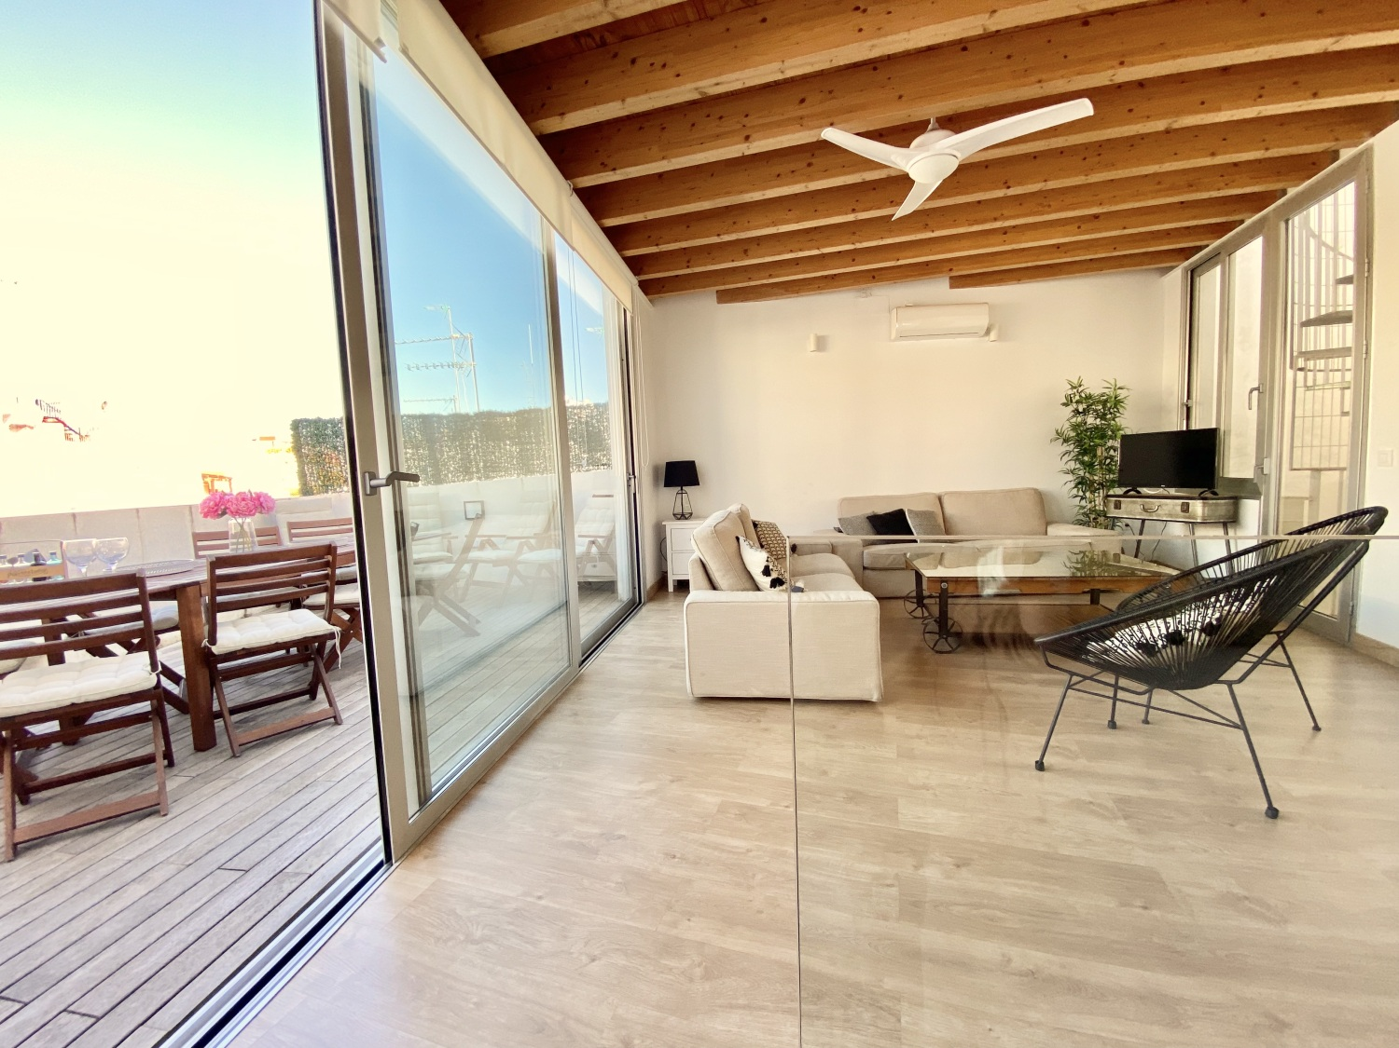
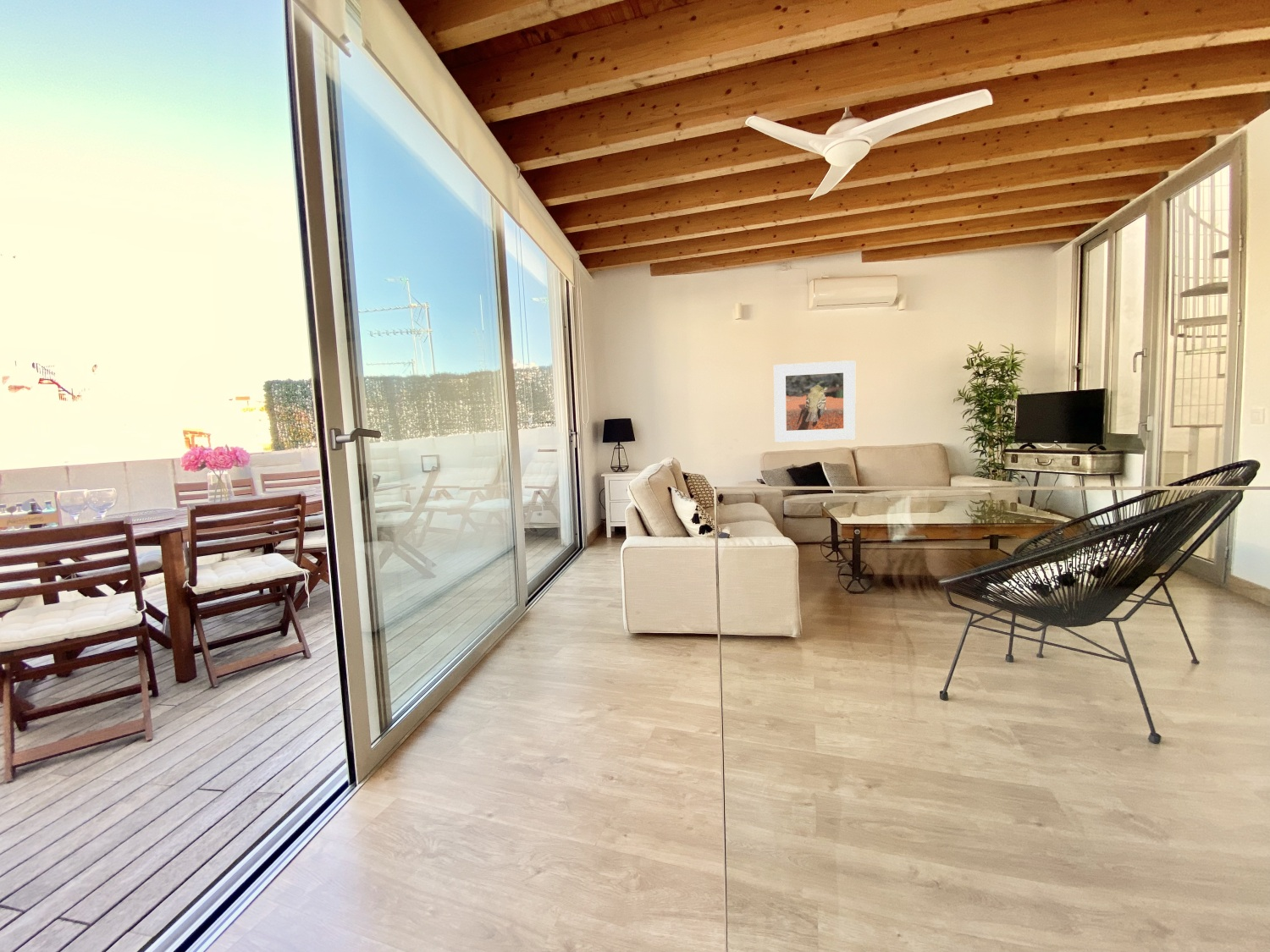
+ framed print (814, 402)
